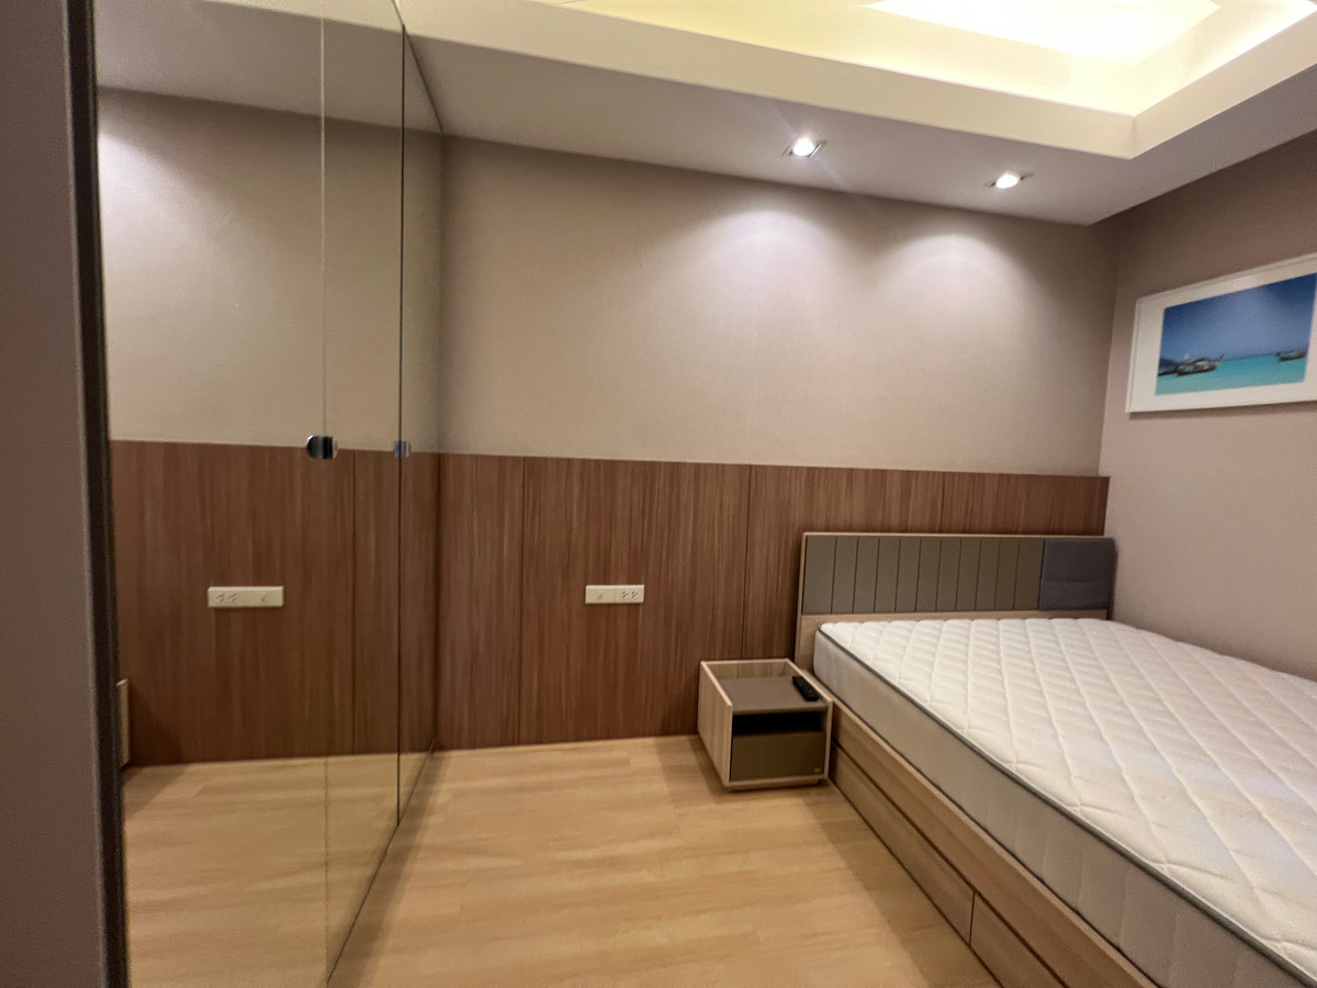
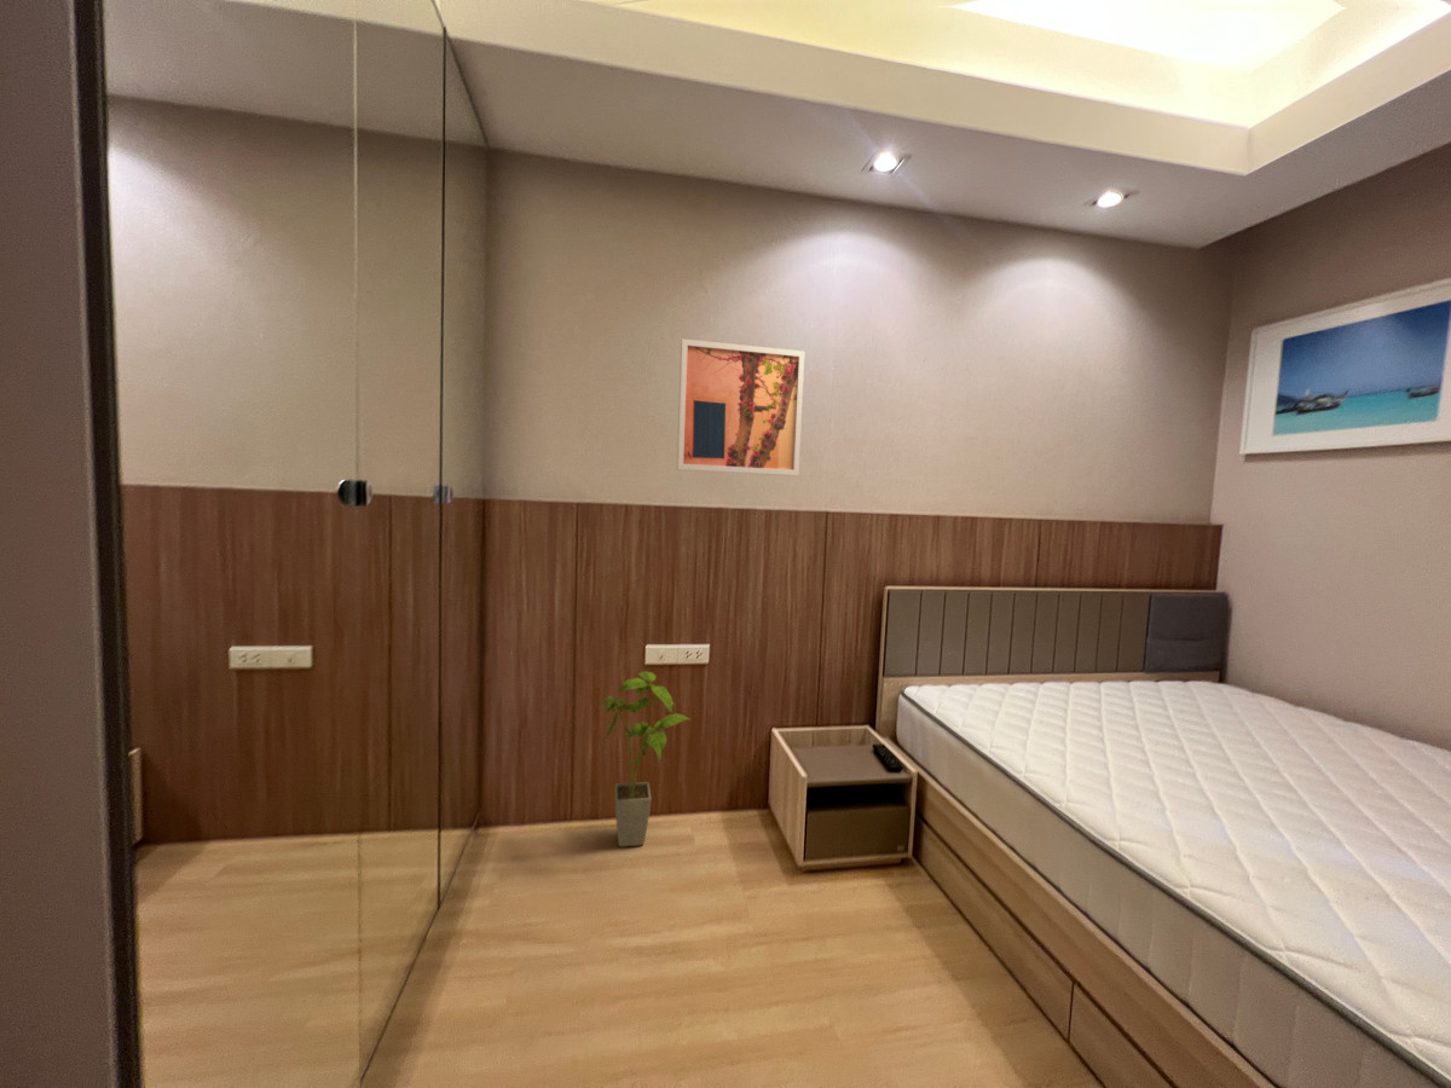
+ wall art (740, 410)
+ house plant (644, 754)
